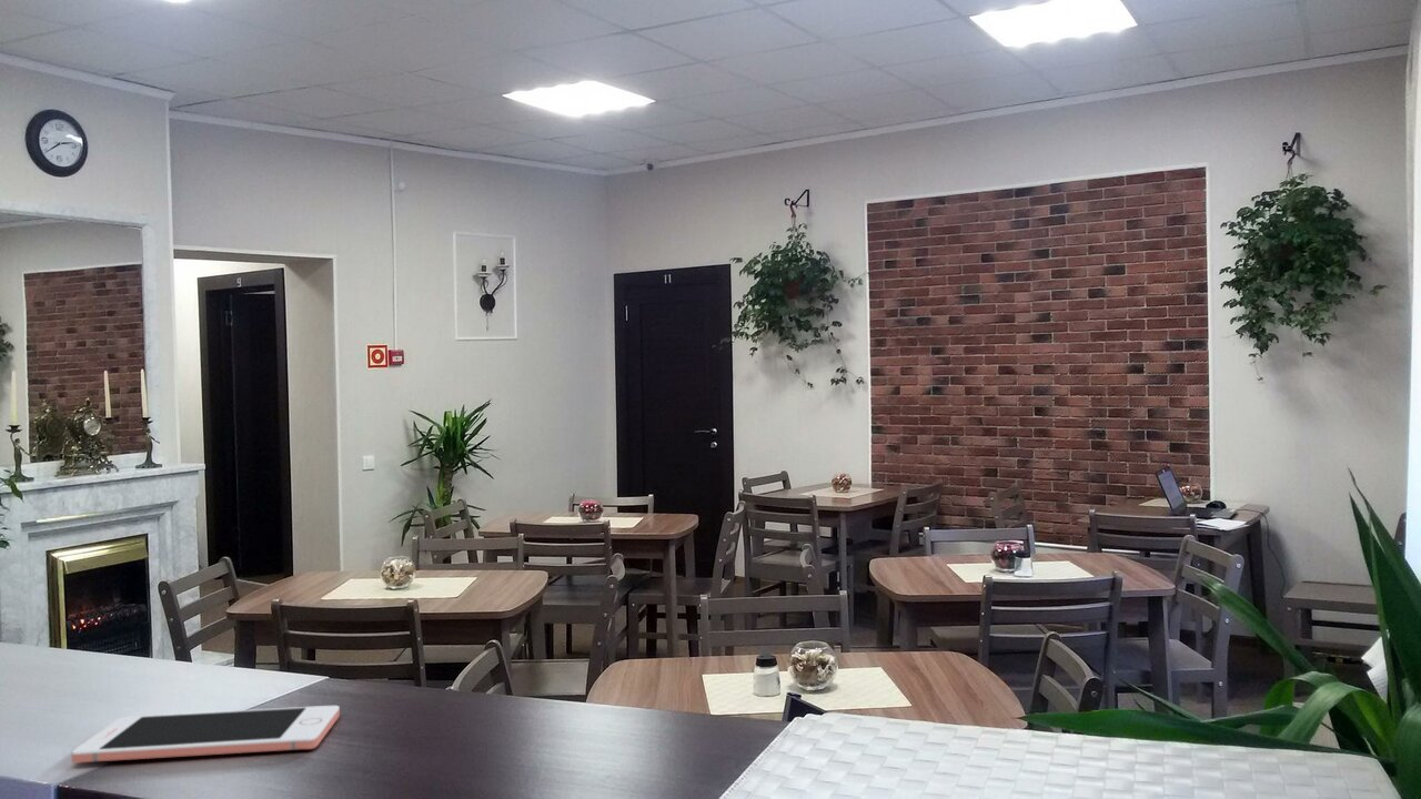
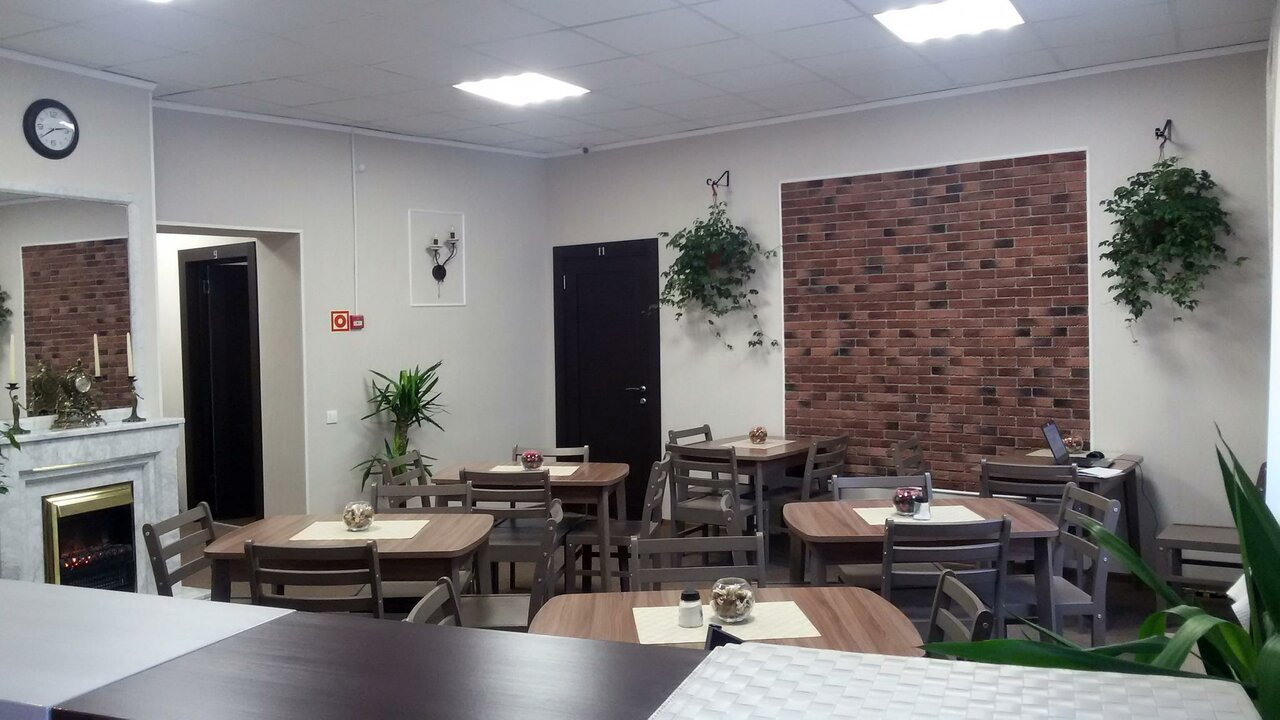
- cell phone (213, 732)
